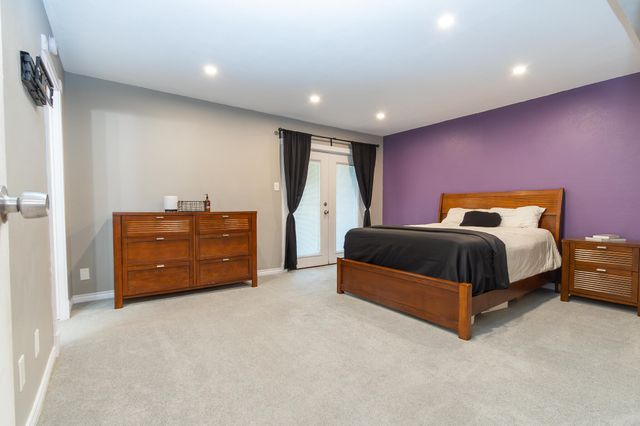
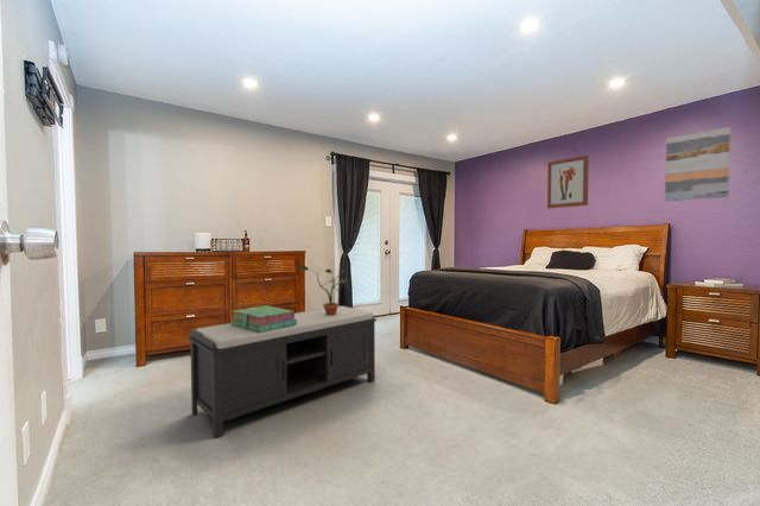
+ bench (292, 358)
+ potted plant (324, 289)
+ stack of books (262, 317)
+ wall art (566, 183)
+ wall art (695, 166)
